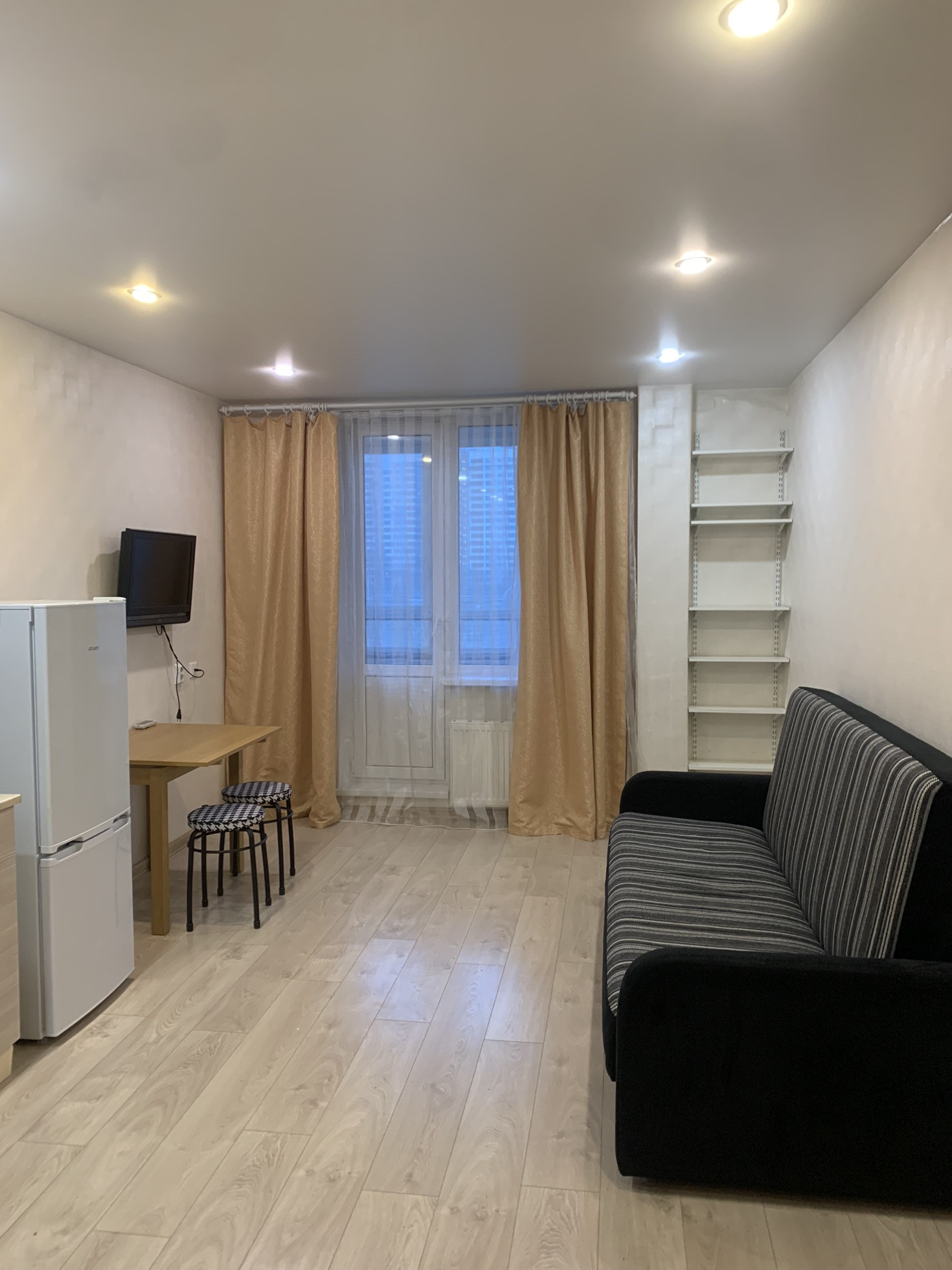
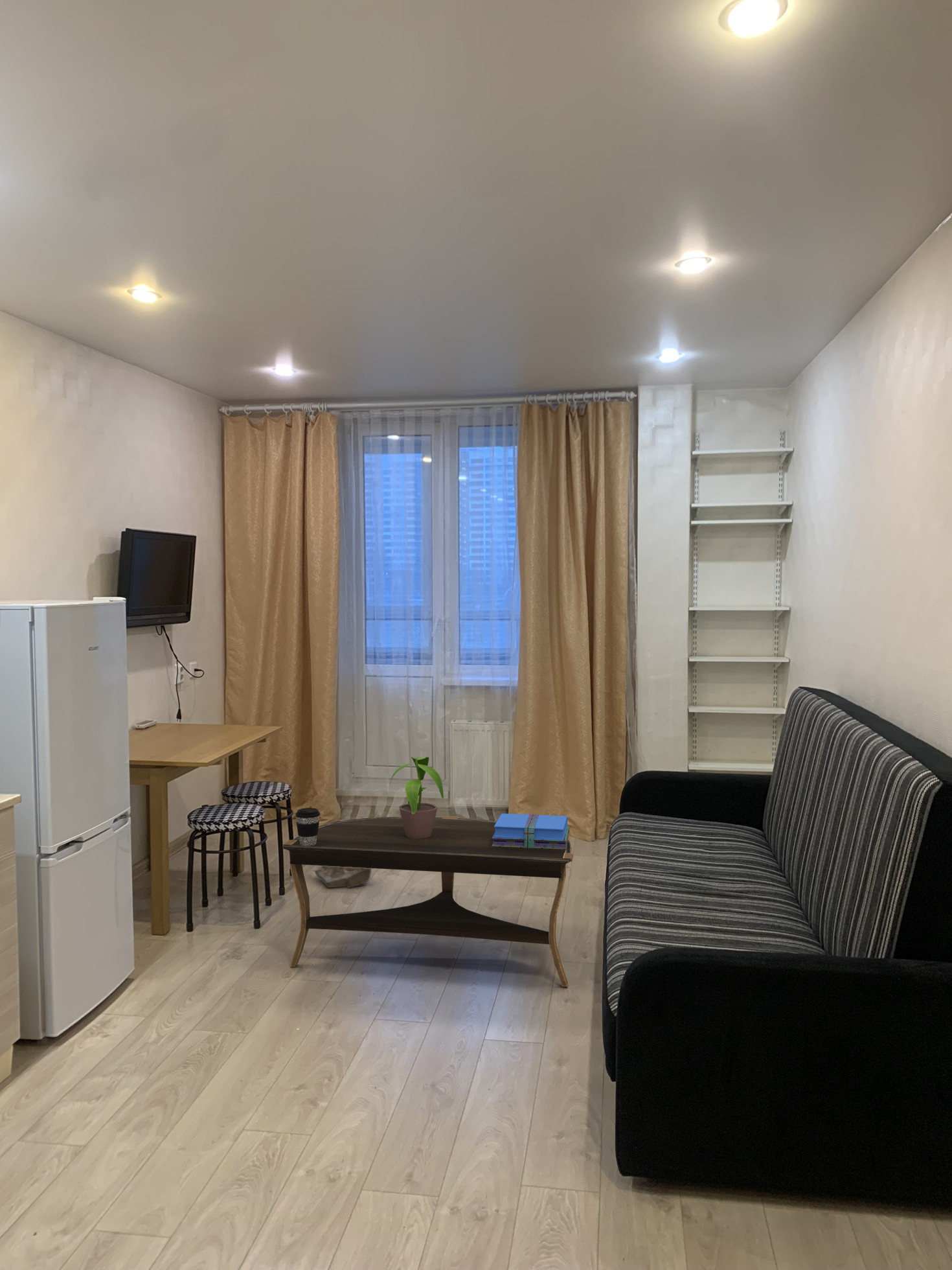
+ coffee cup (308, 826)
+ books (531, 829)
+ potted plant (417, 796)
+ cardboard box (340, 868)
+ coffee table (438, 894)
